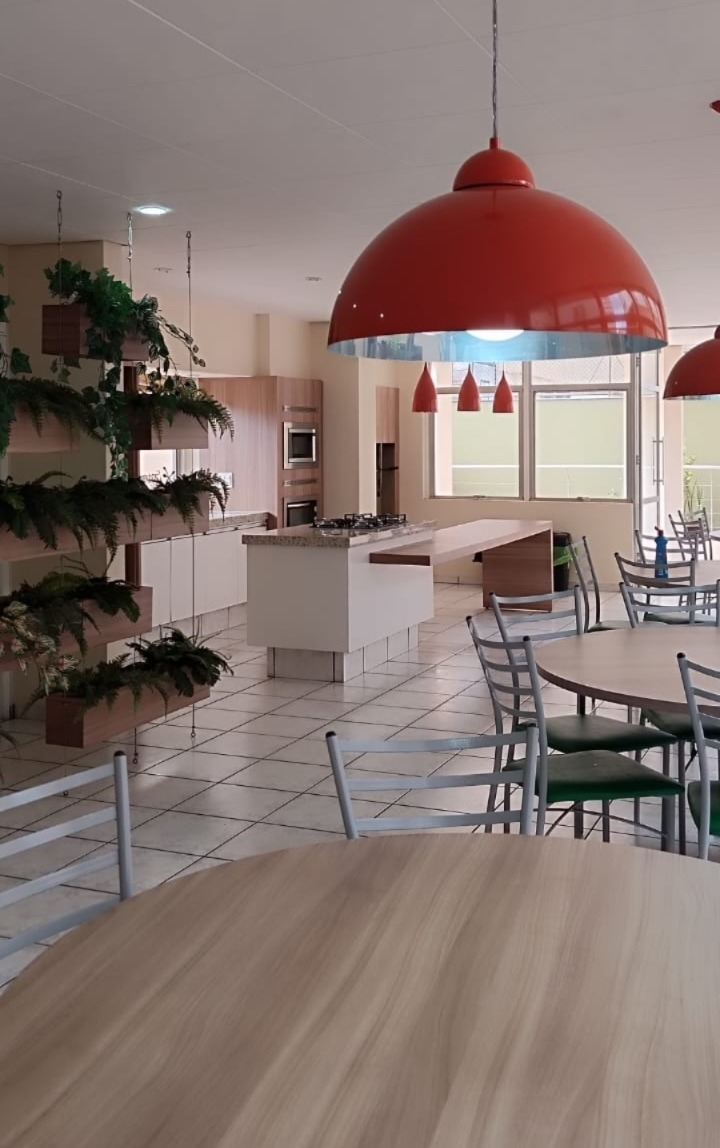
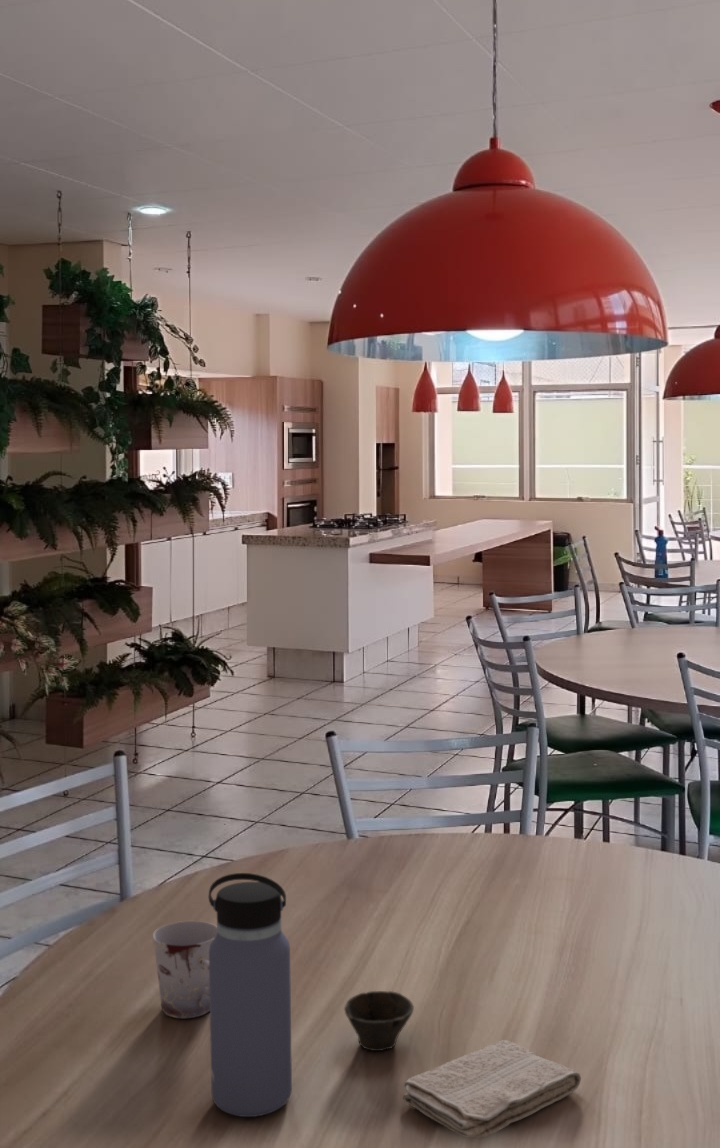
+ cup (382, 1022)
+ washcloth (490, 1084)
+ water bottle (249, 981)
+ cup (192, 974)
